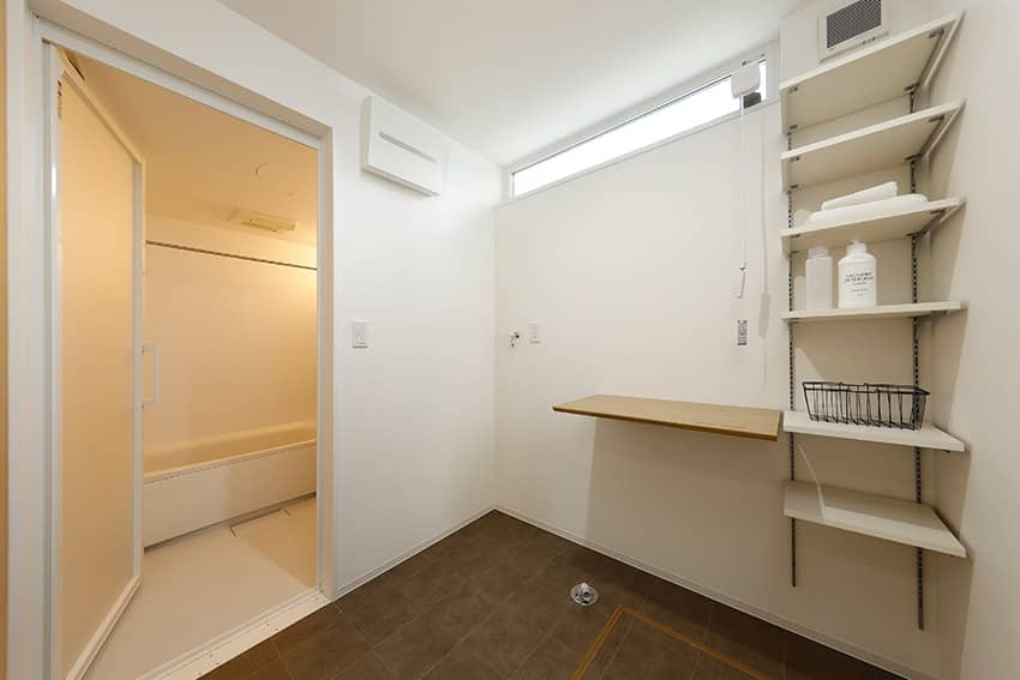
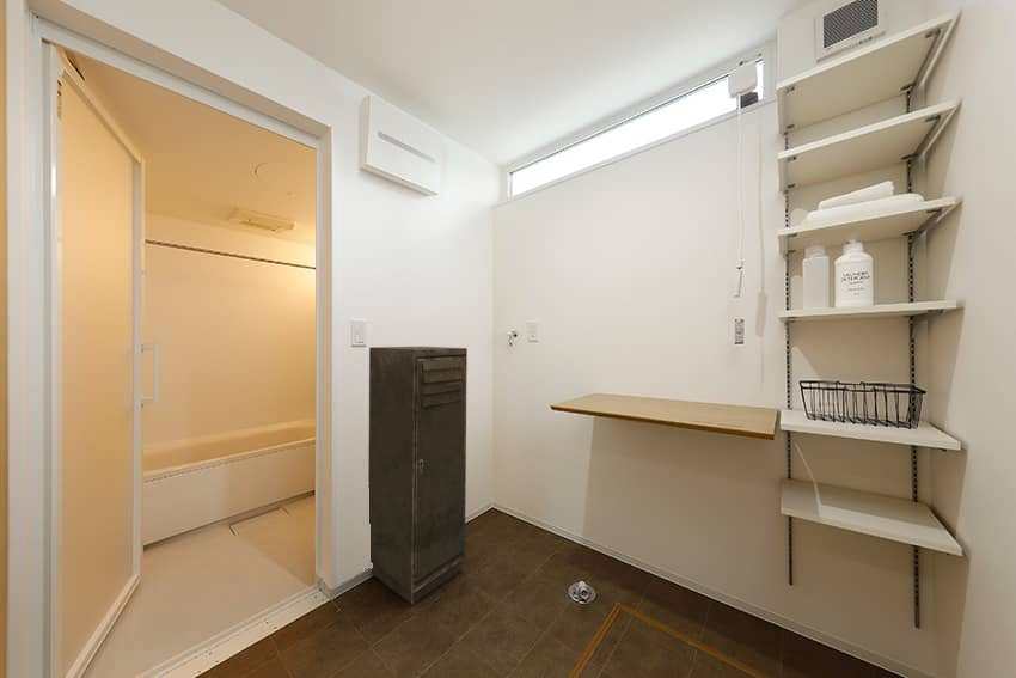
+ storage cabinet (418, 460)
